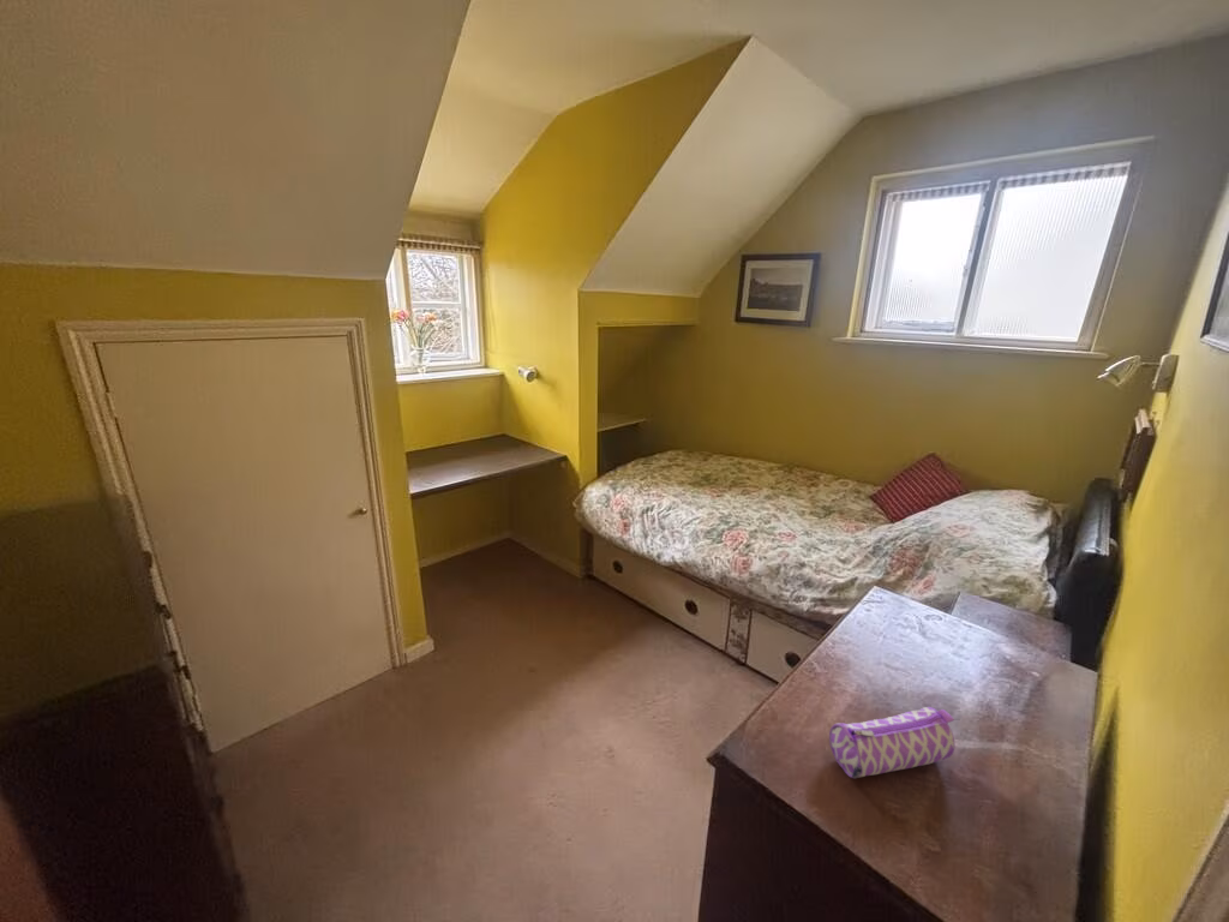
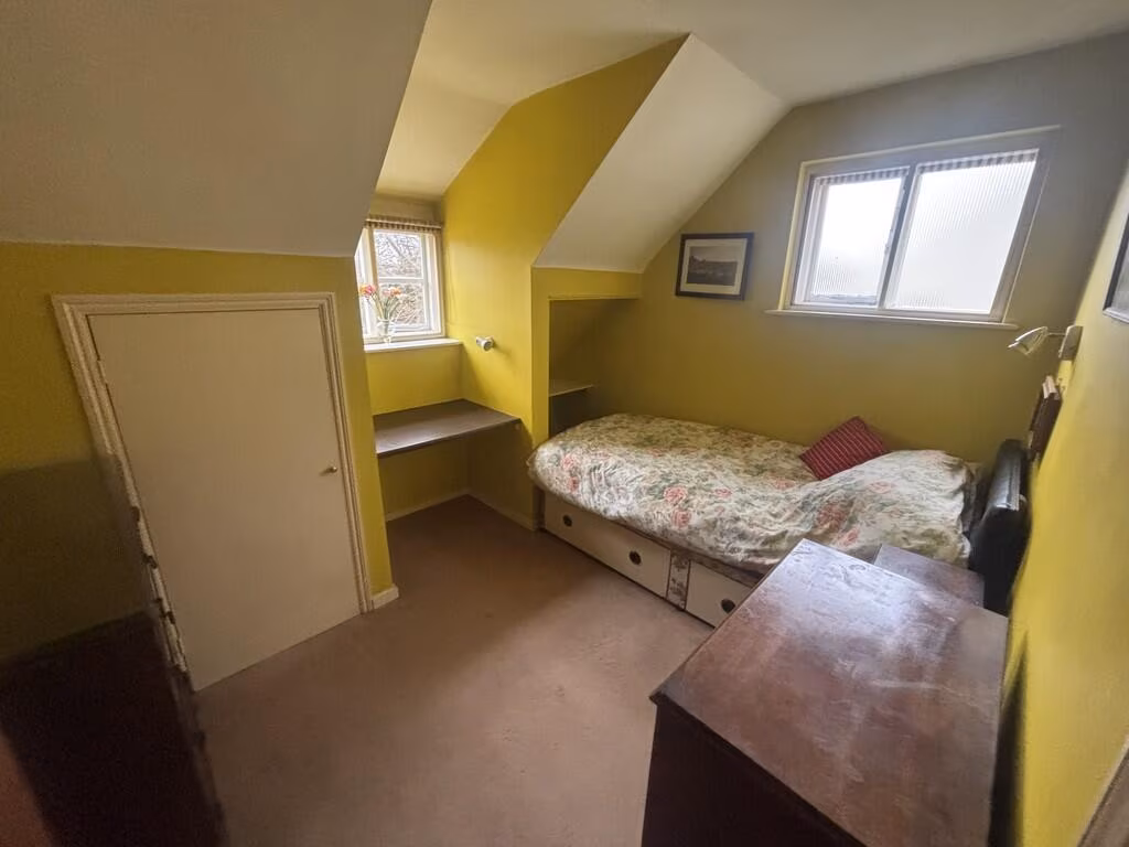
- pencil case (889, 738)
